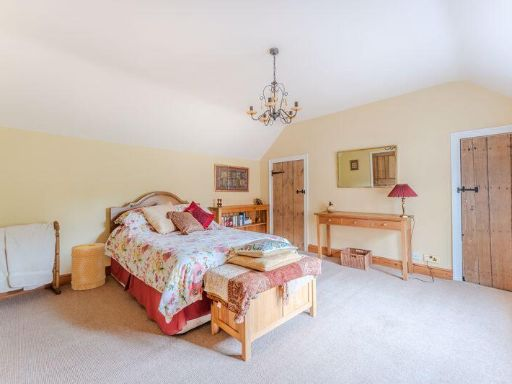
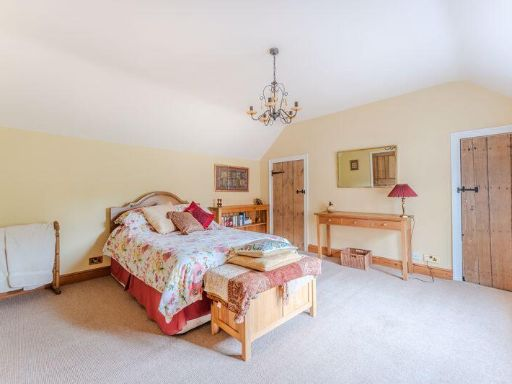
- basket (88, 265)
